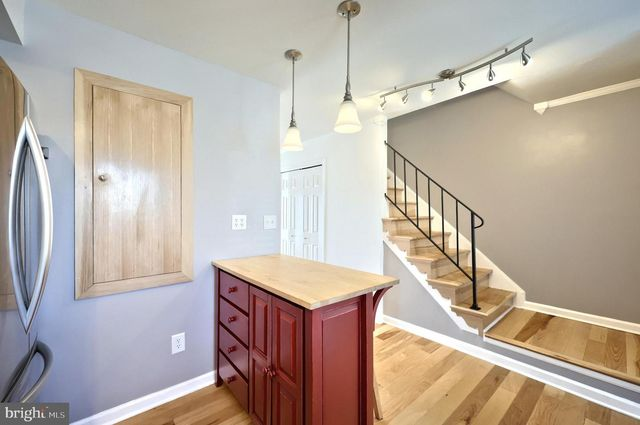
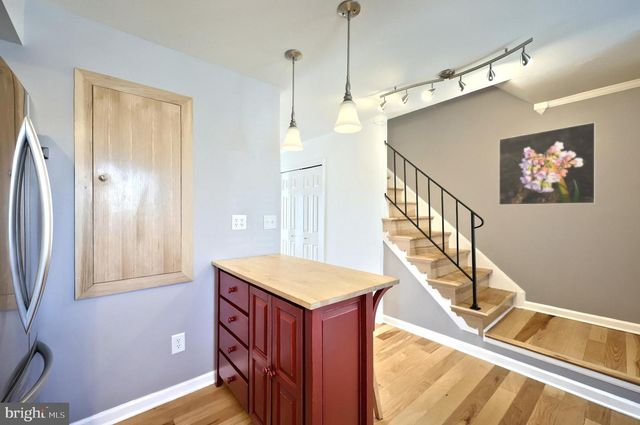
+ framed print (542, 168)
